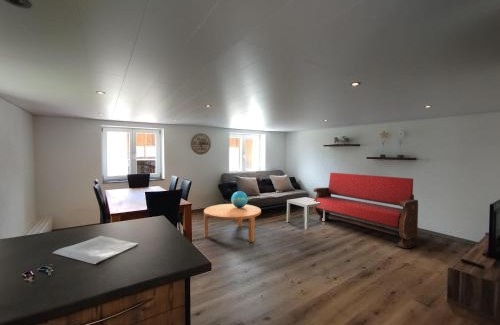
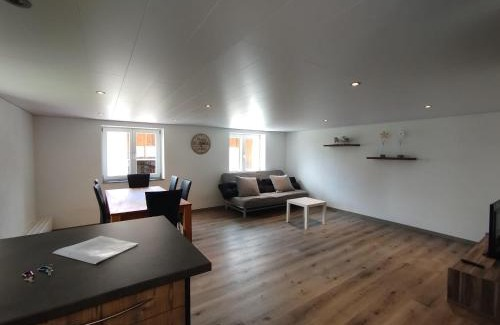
- bench (358, 203)
- coffee table (232, 219)
- decorative globe (239, 199)
